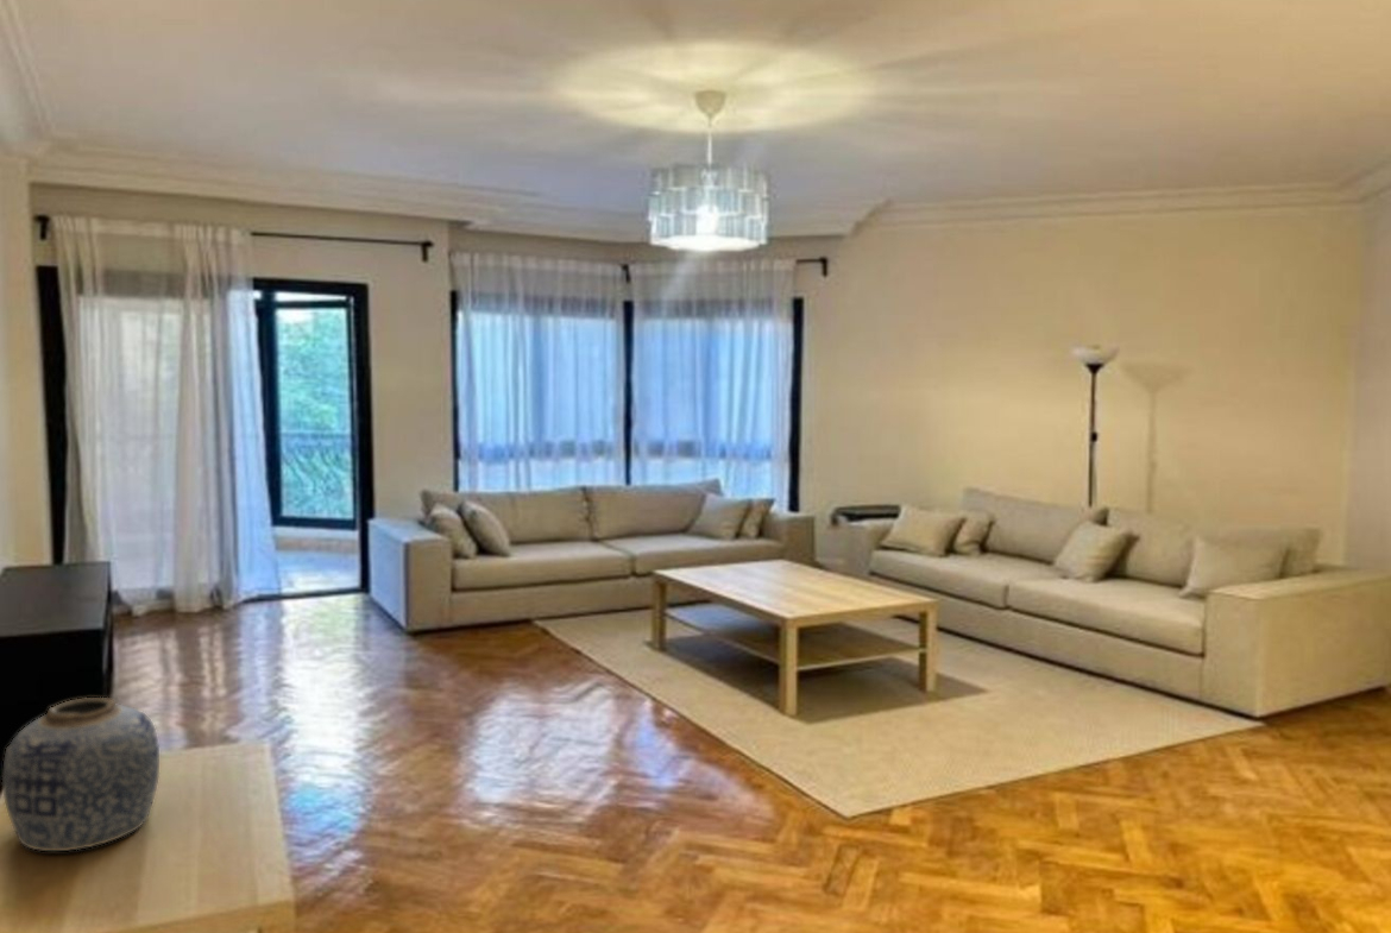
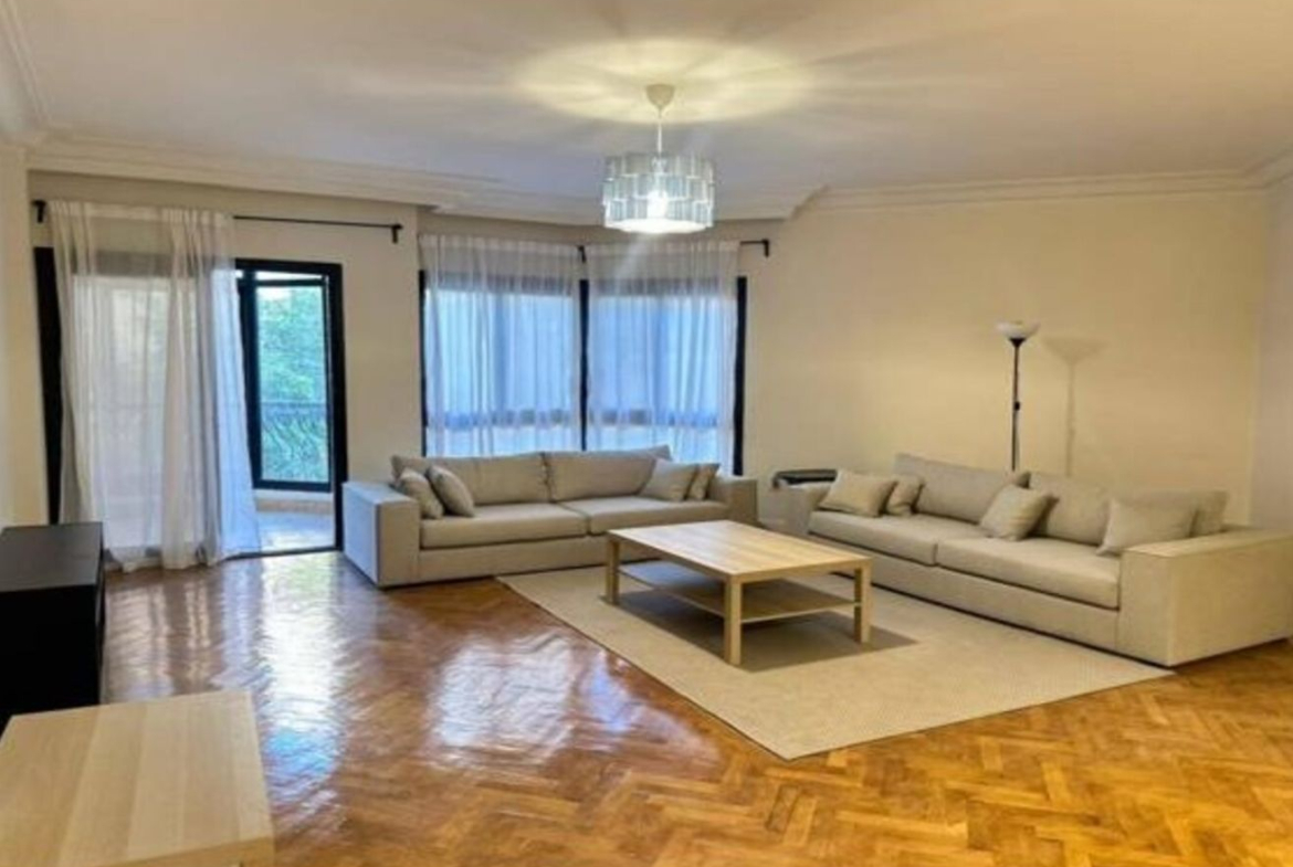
- vase (83, 765)
